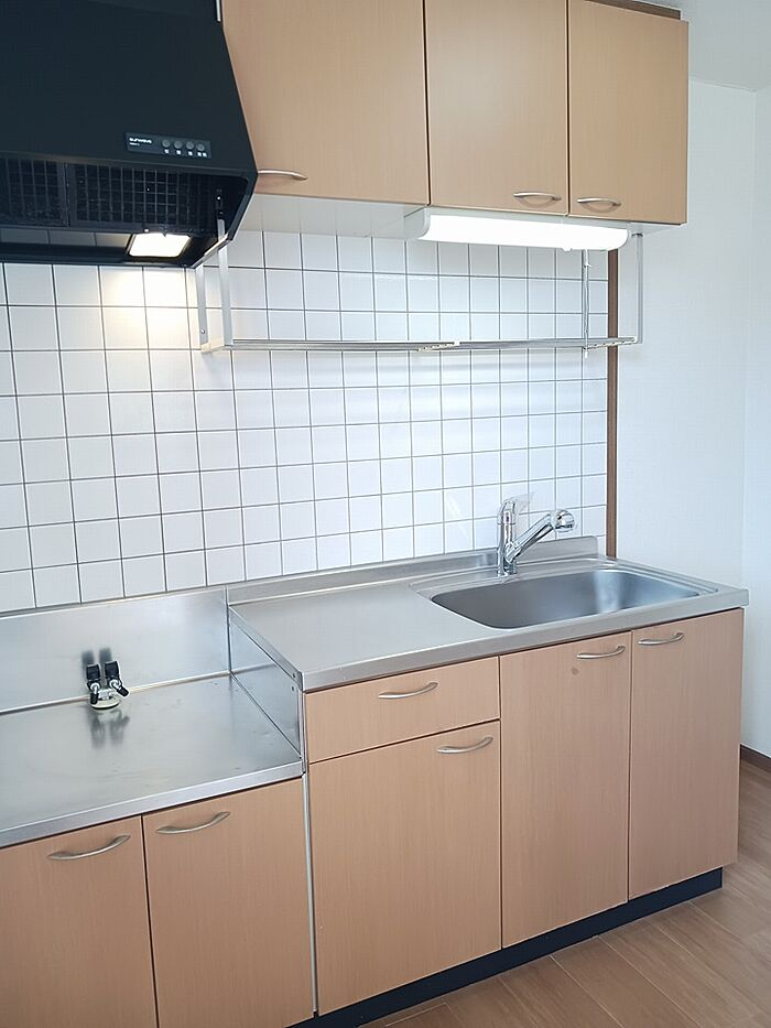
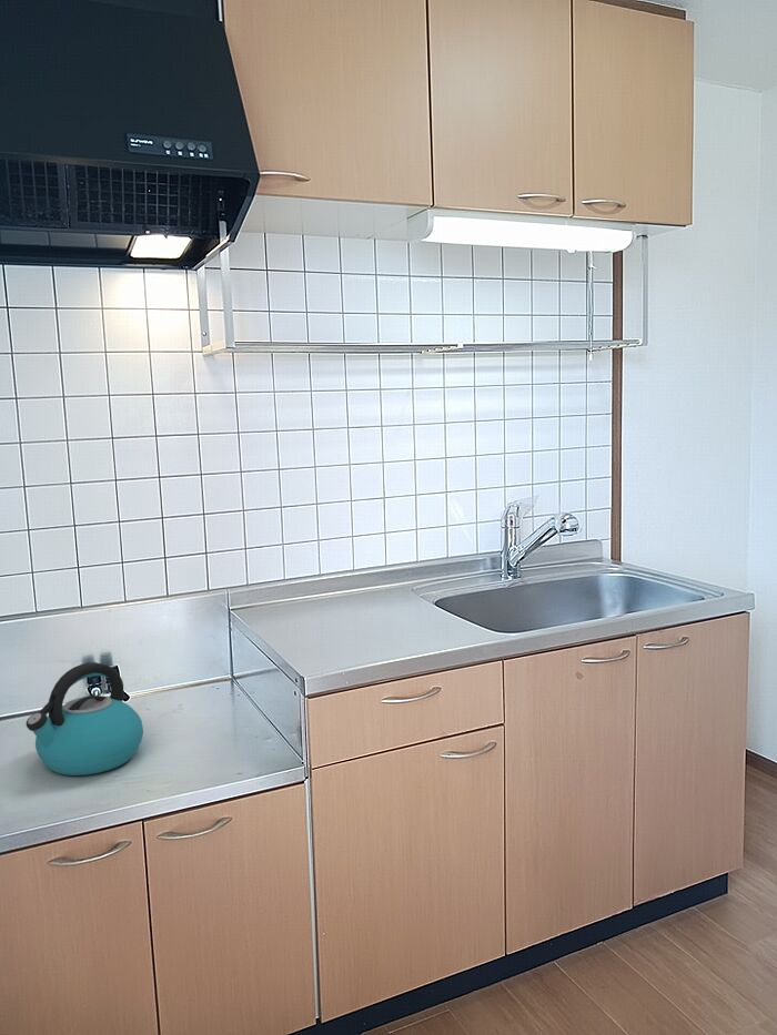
+ kettle (81, 714)
